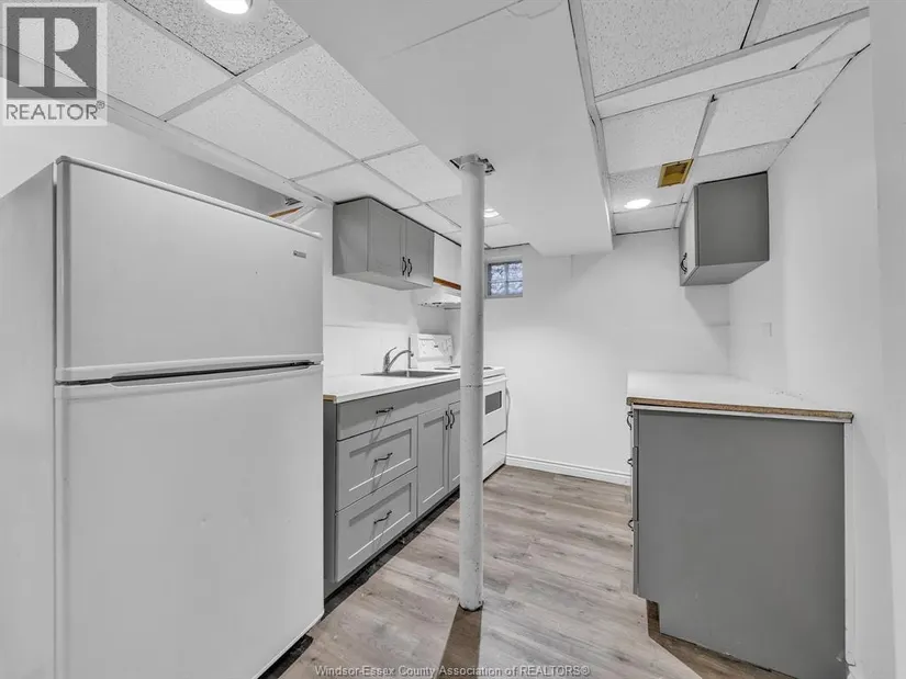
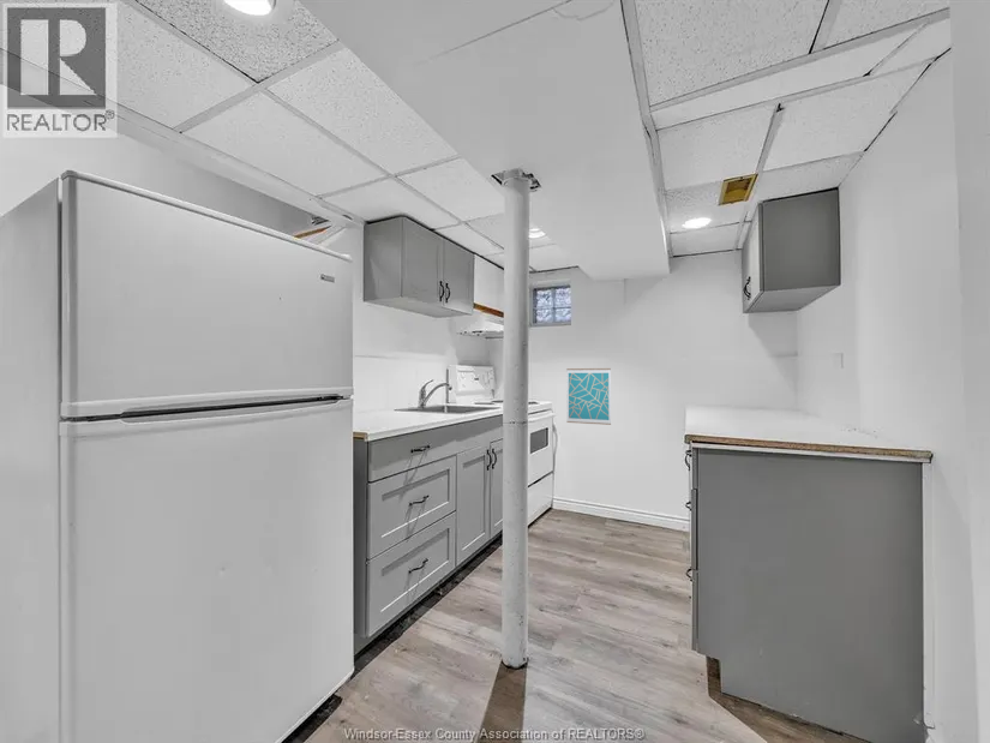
+ wall art (588, 395)
